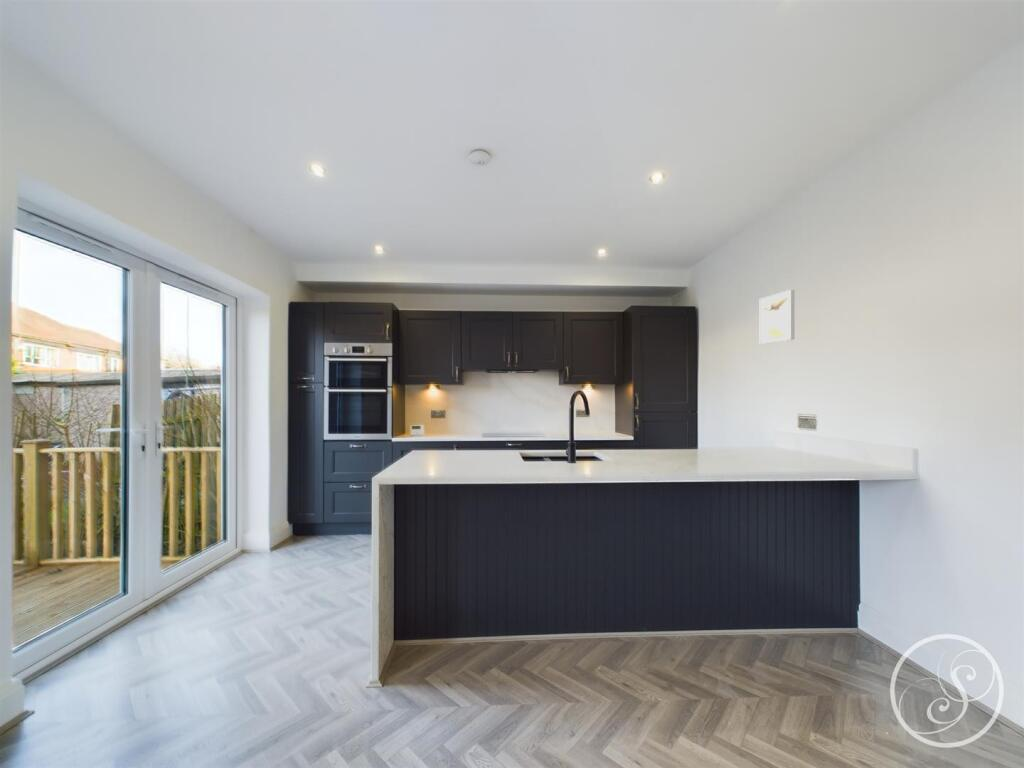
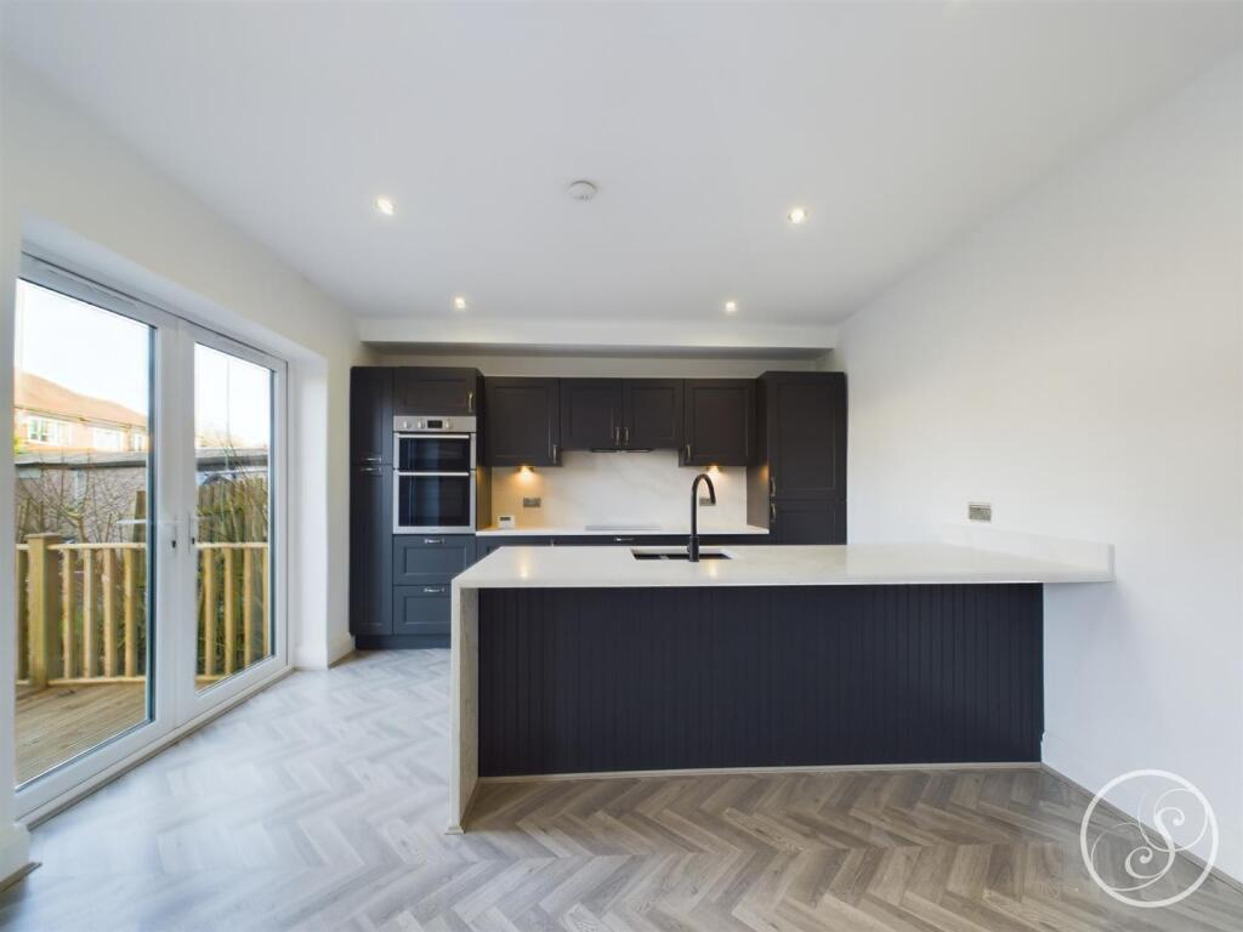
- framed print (776, 318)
